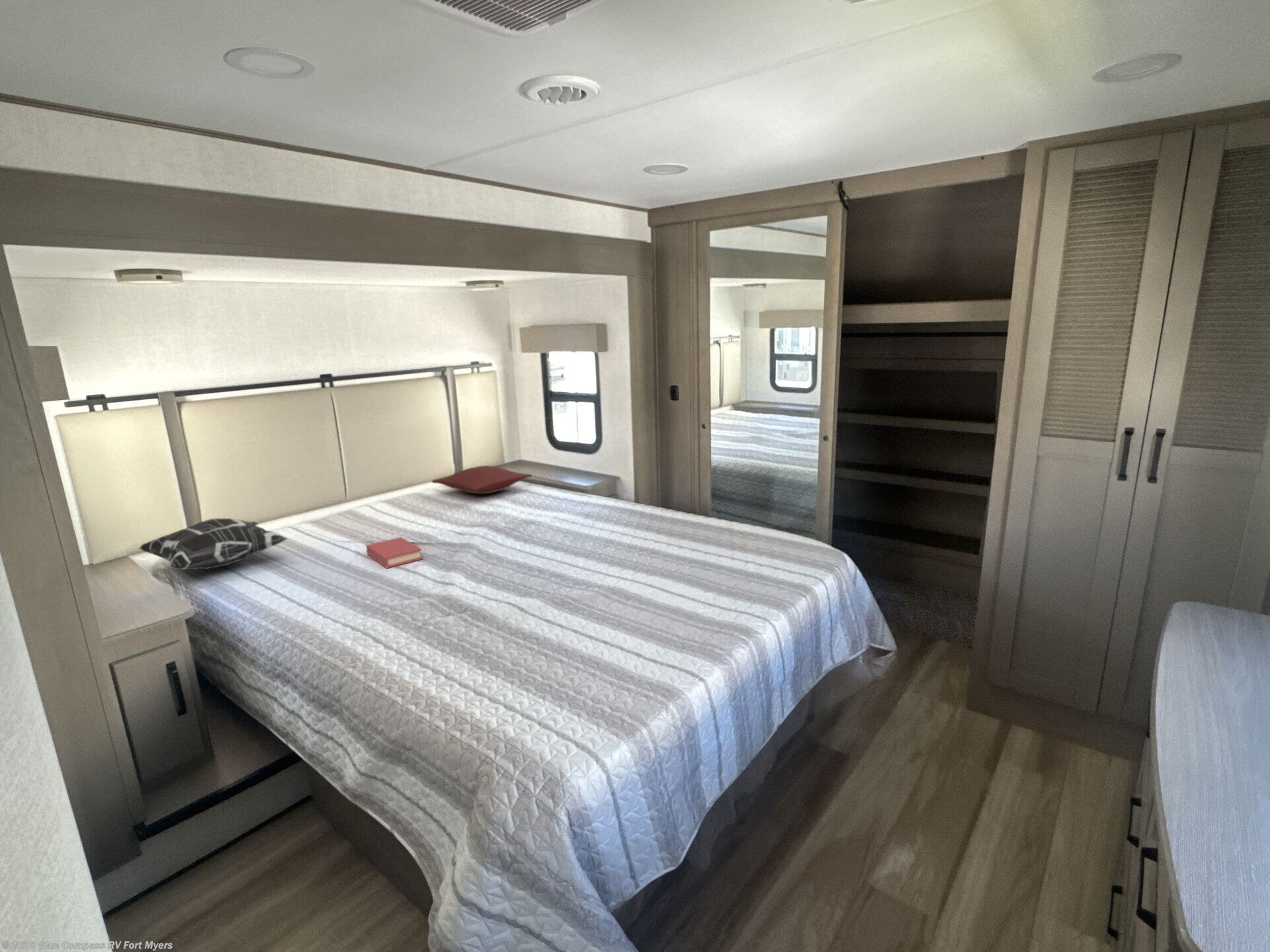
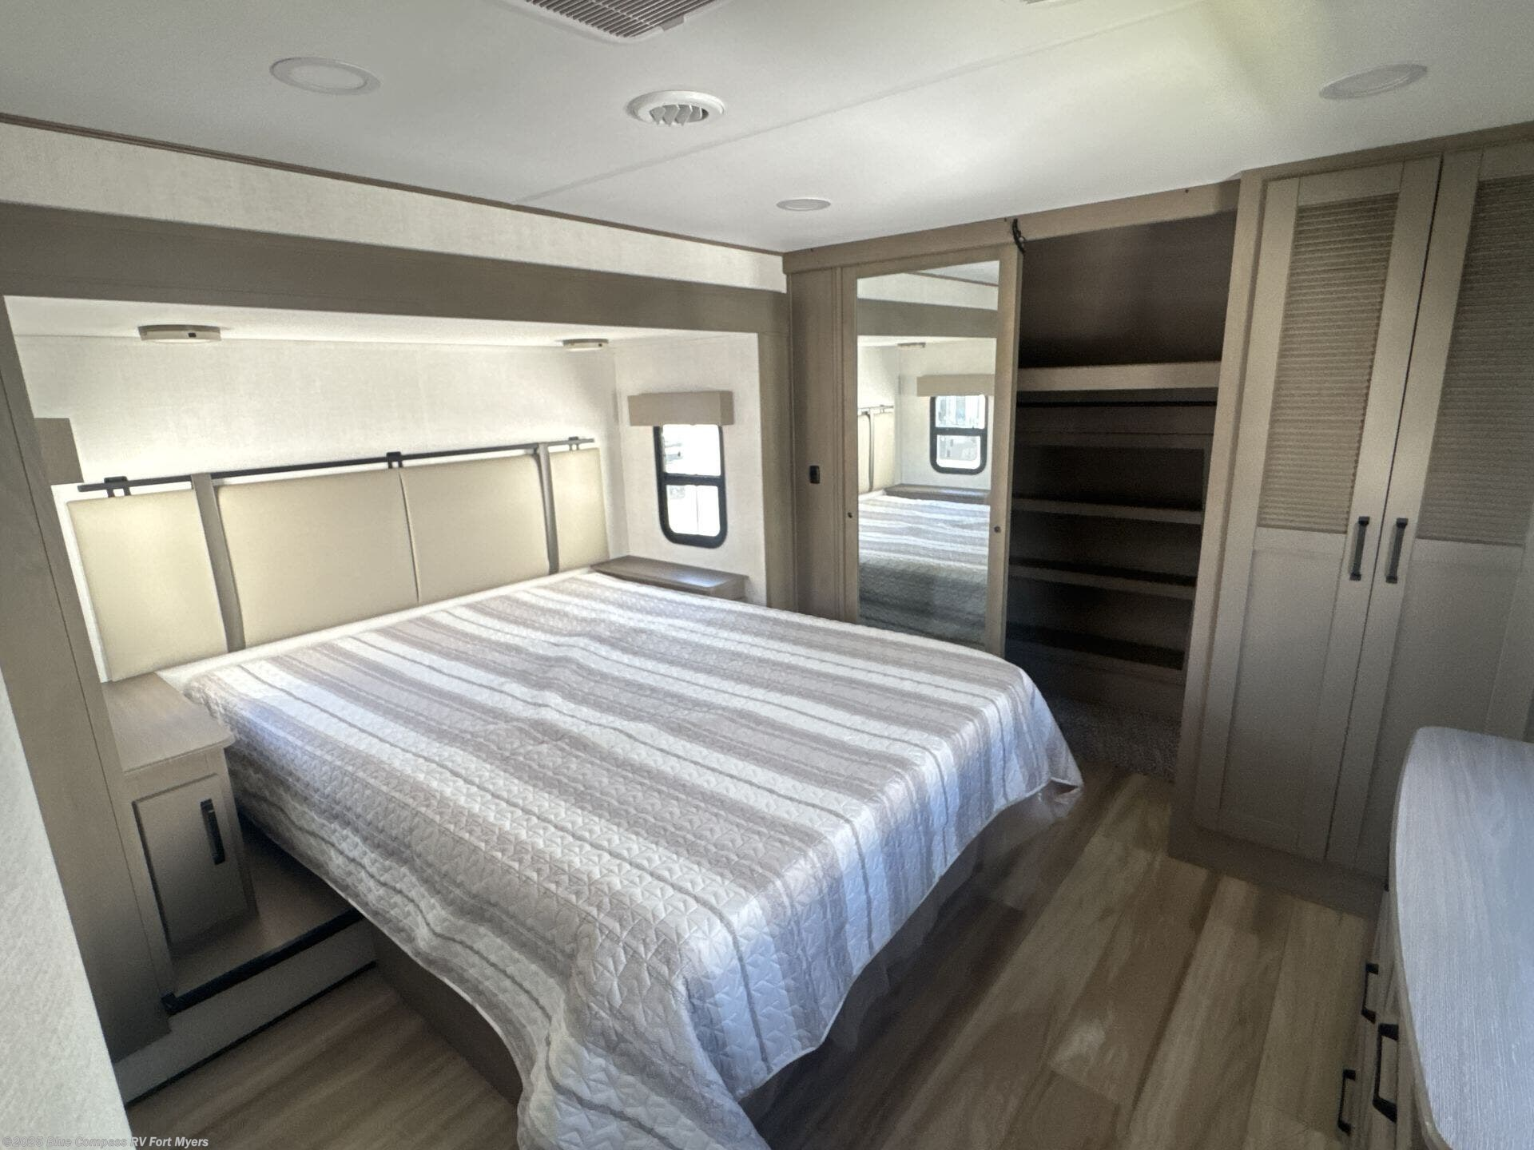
- decorative pillow (216, 541)
- pillow (482, 479)
- book (394, 551)
